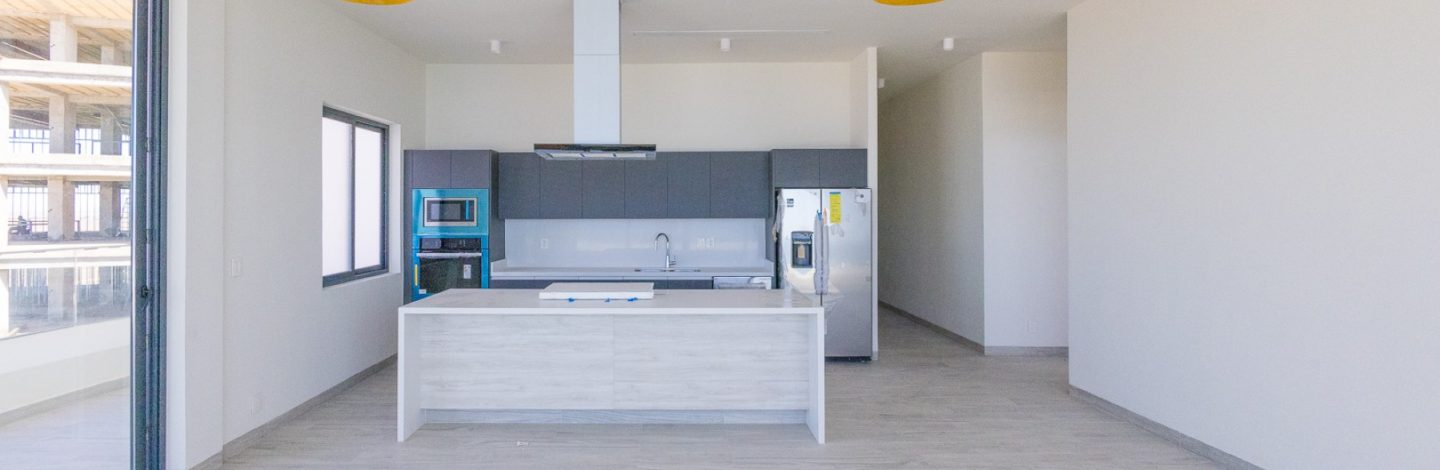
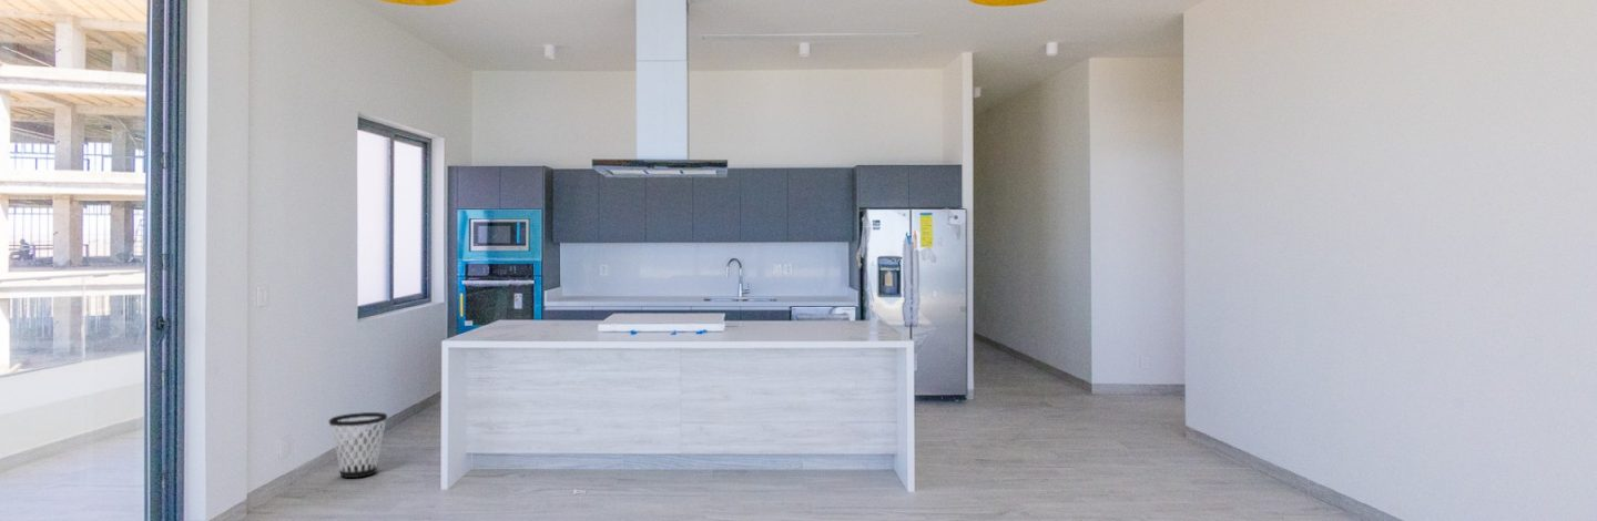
+ wastebasket (358, 445)
